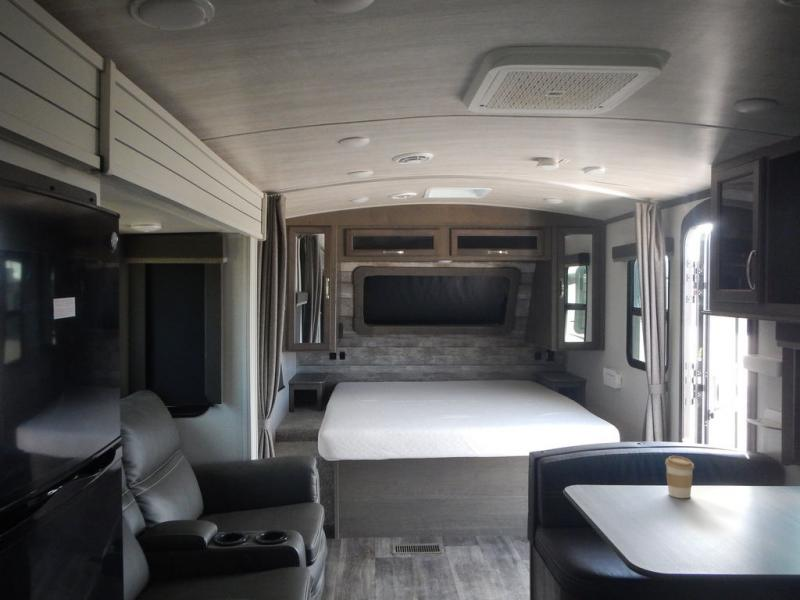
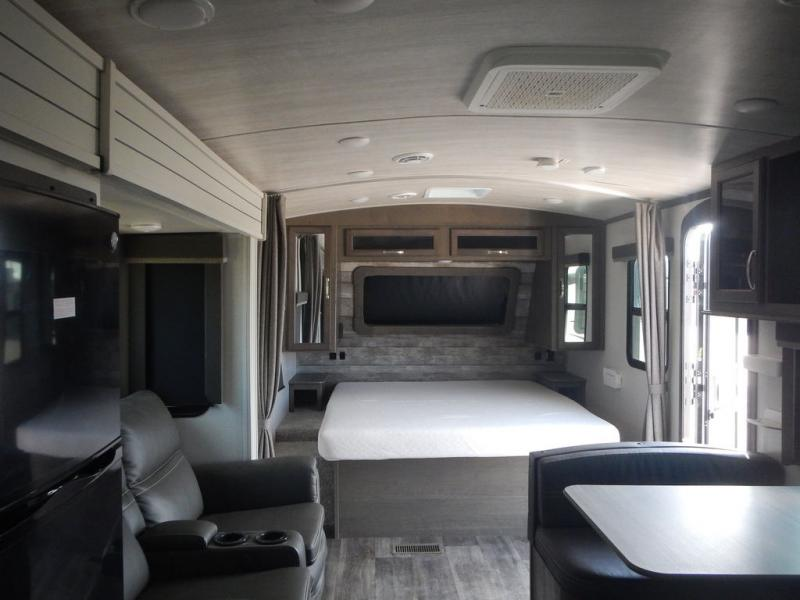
- coffee cup (679, 476)
